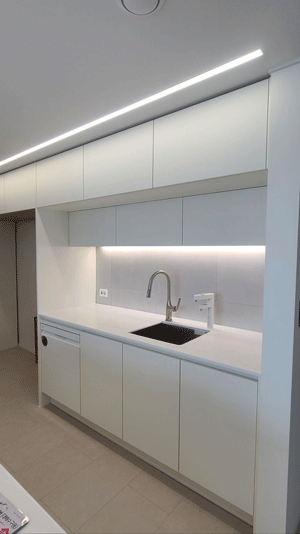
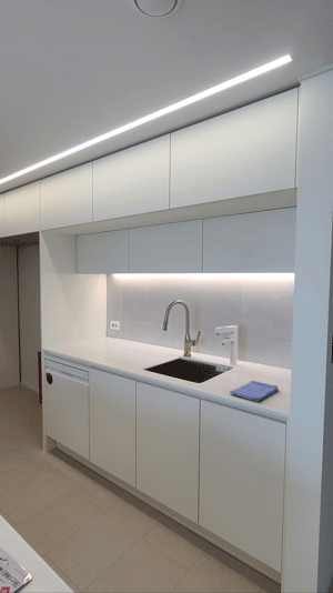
+ dish towel (254, 389)
